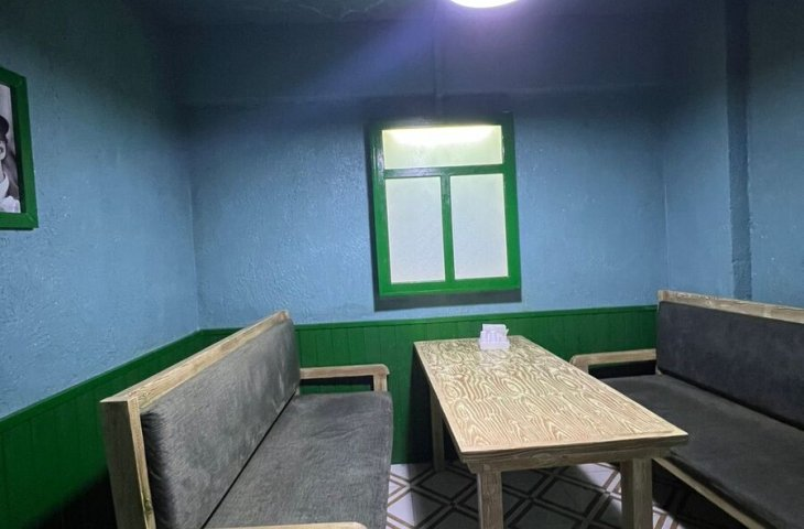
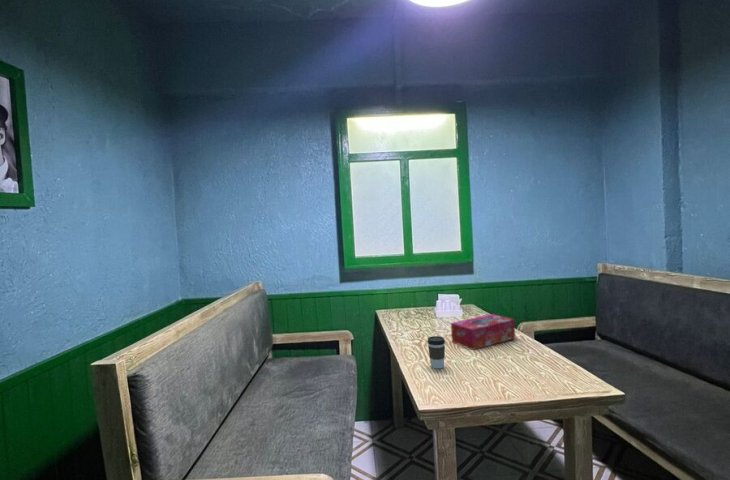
+ coffee cup (436, 352)
+ tissue box (483, 330)
